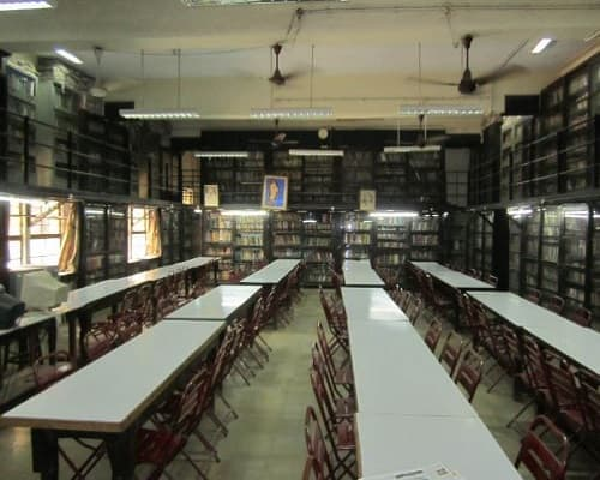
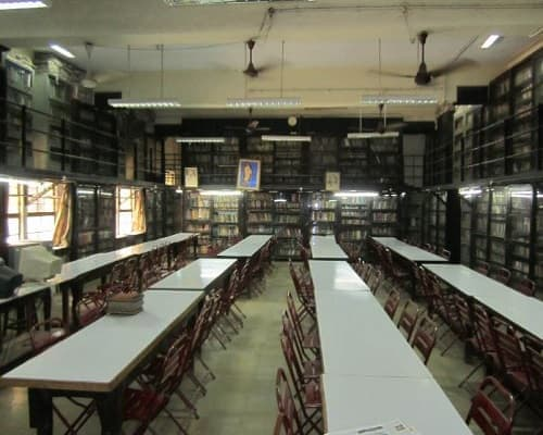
+ book stack (125, 303)
